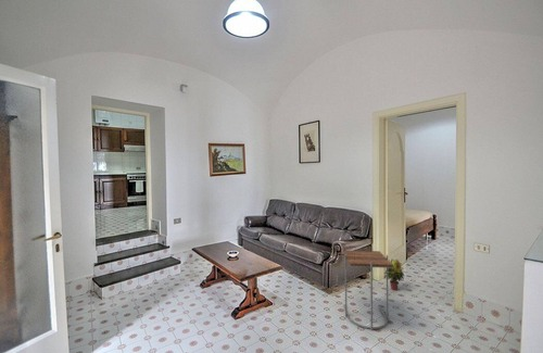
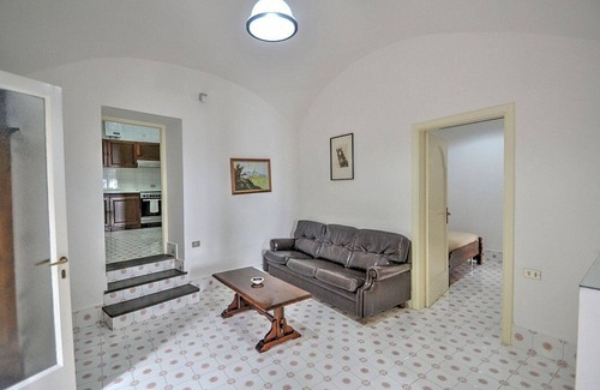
- side table (370, 286)
- potted plant (394, 274)
